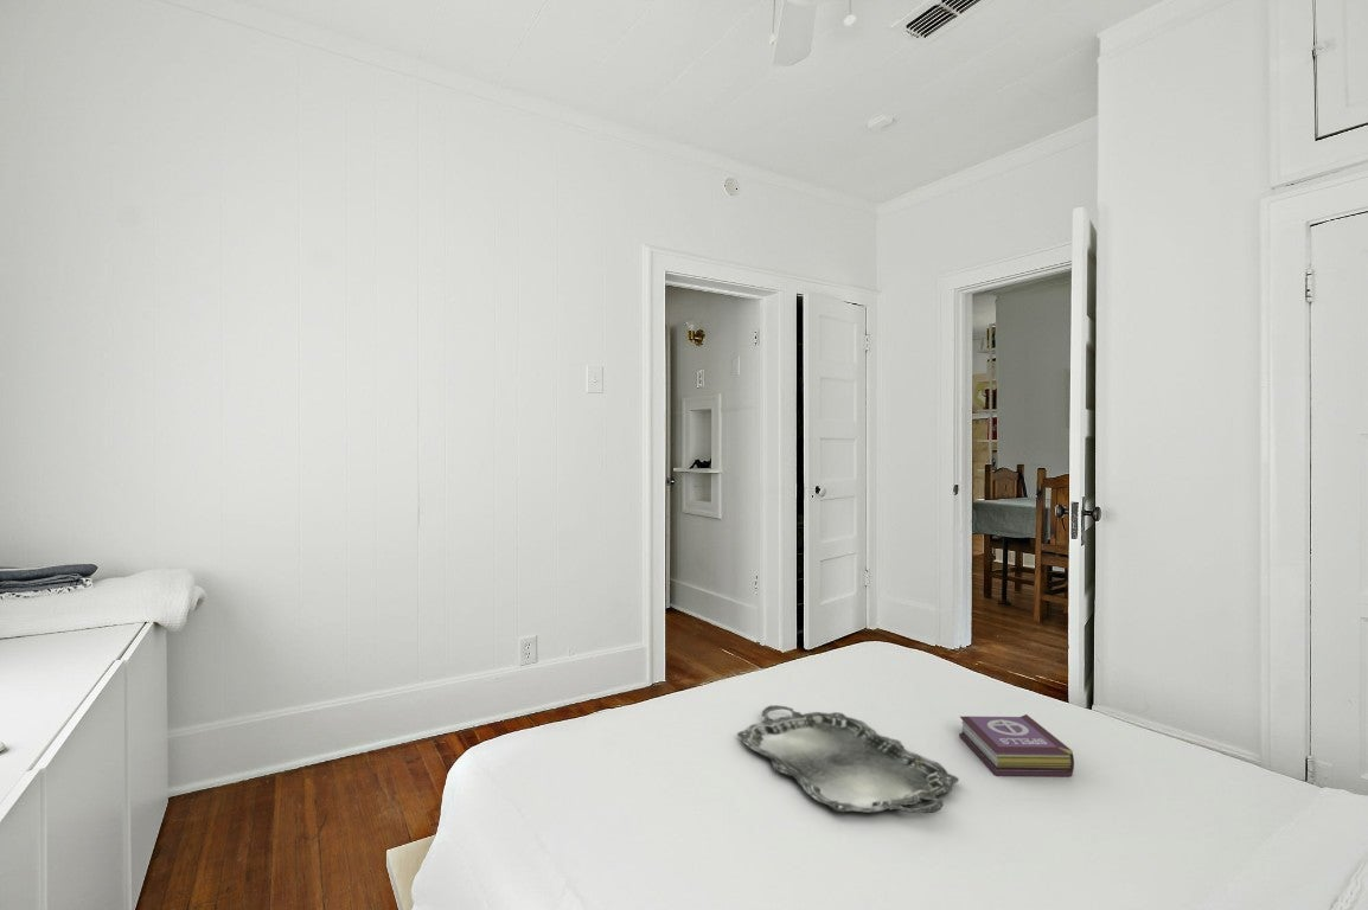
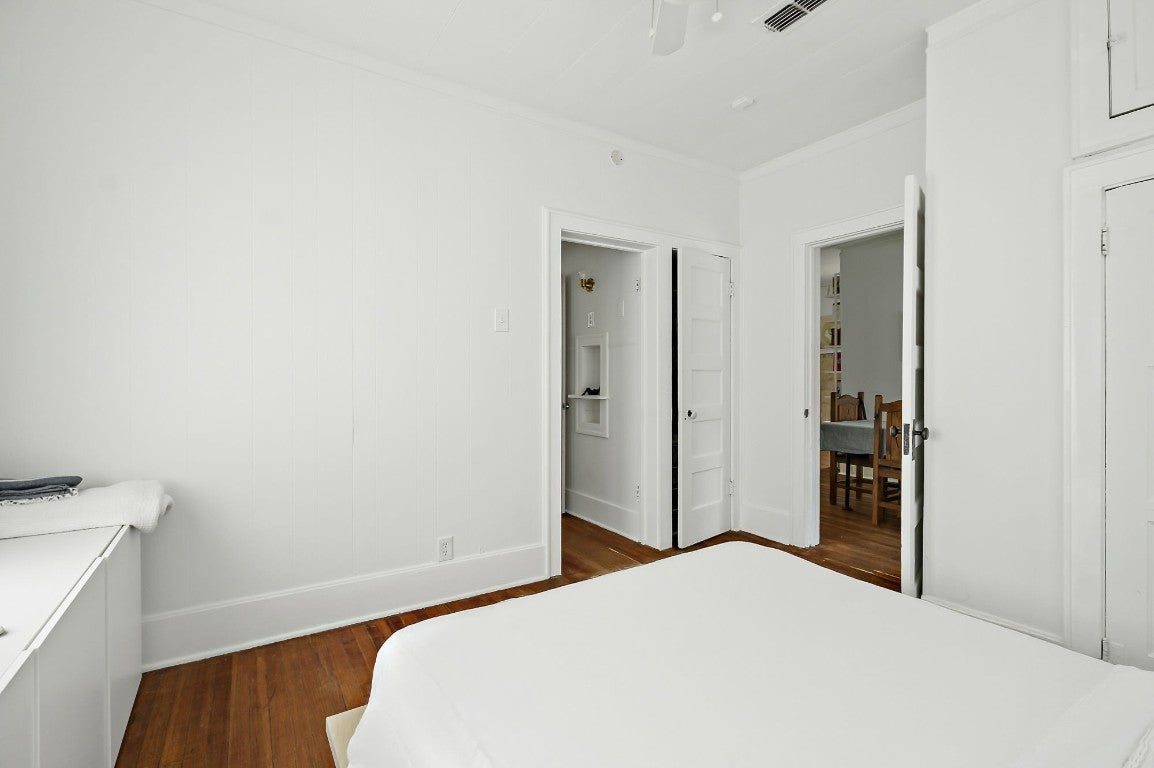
- serving tray (839, 755)
- book (1012, 742)
